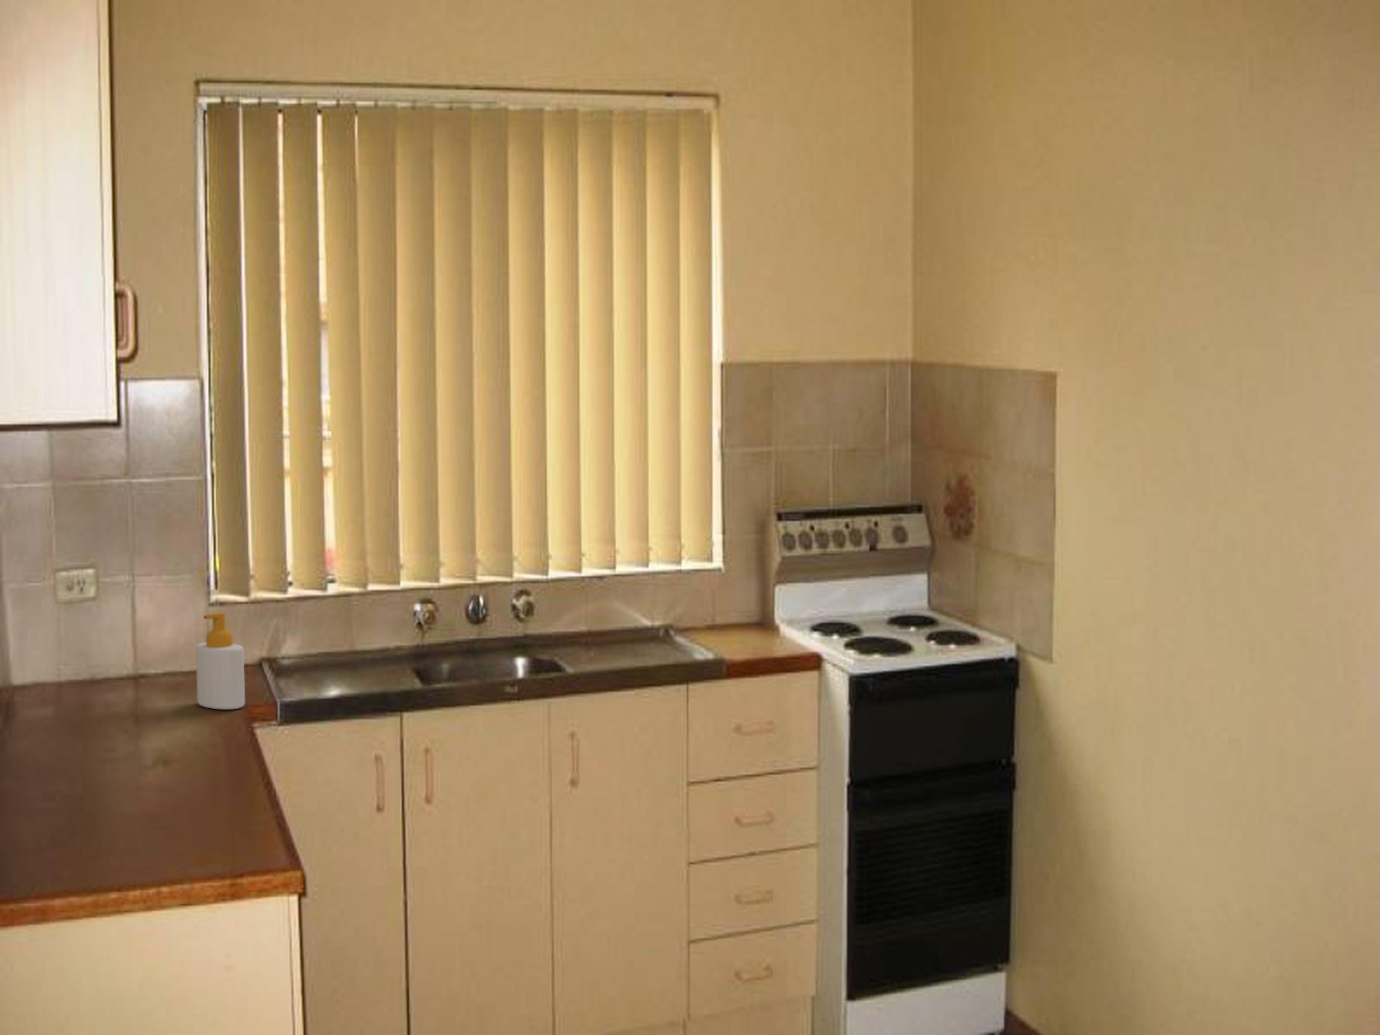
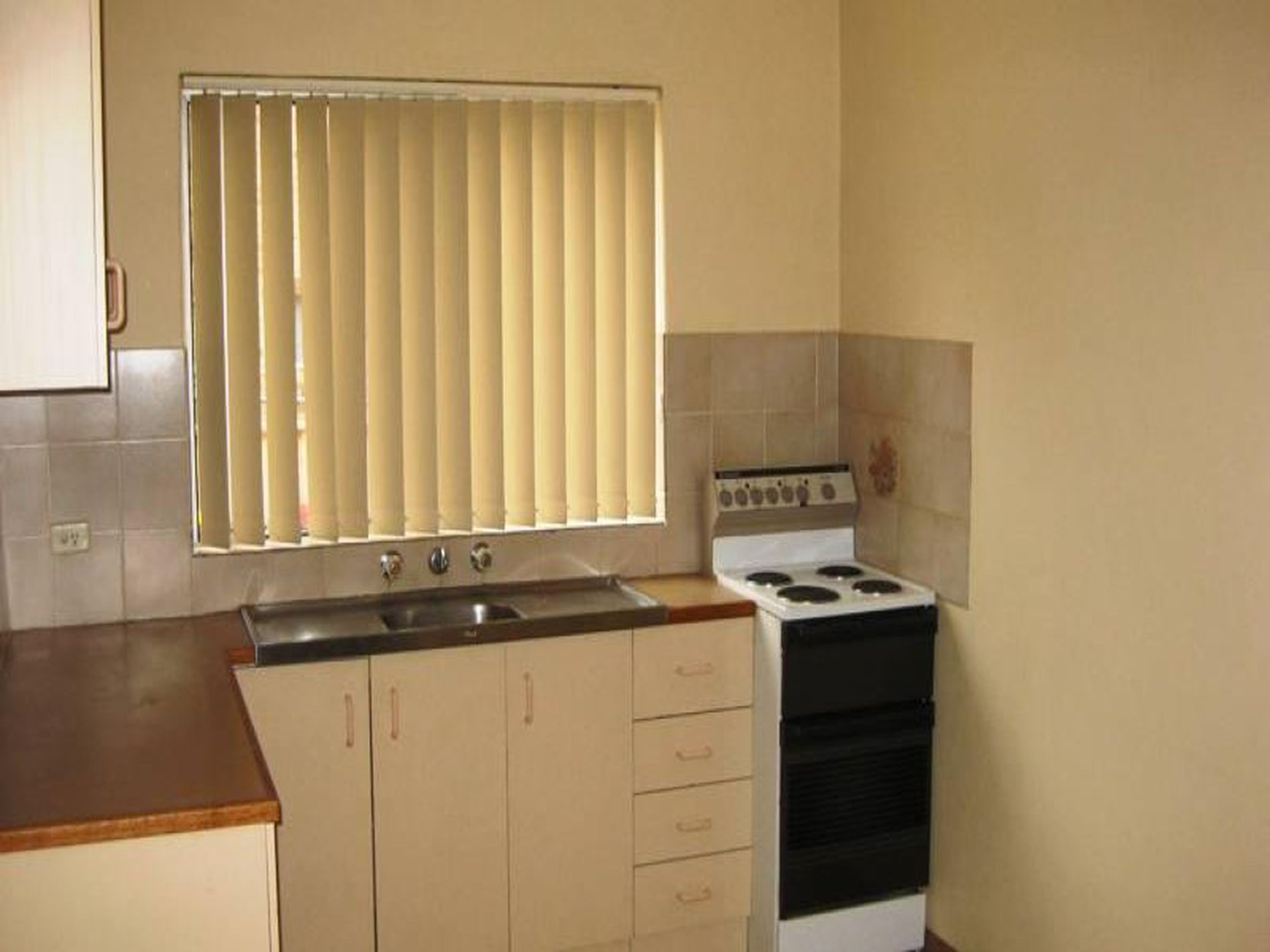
- soap bottle (219, 659)
